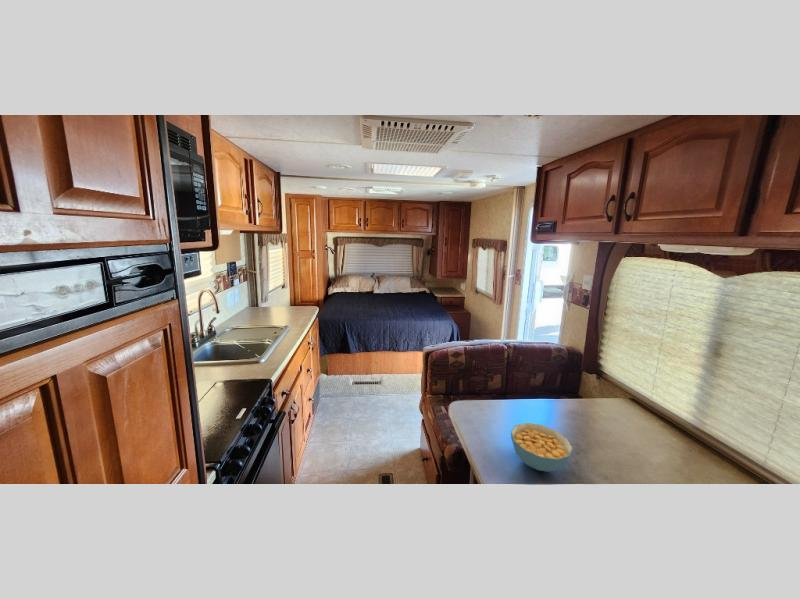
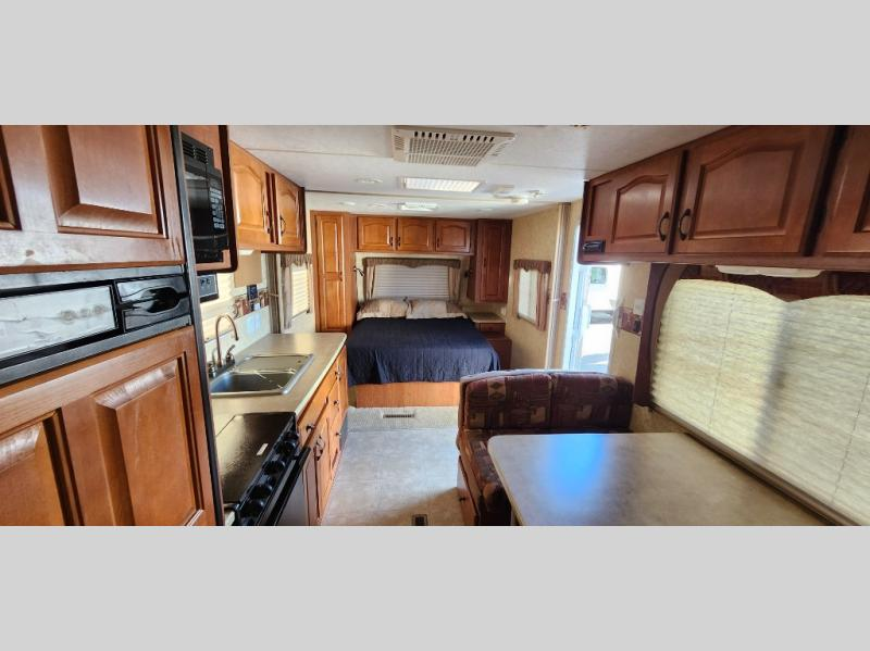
- cereal bowl (539, 451)
